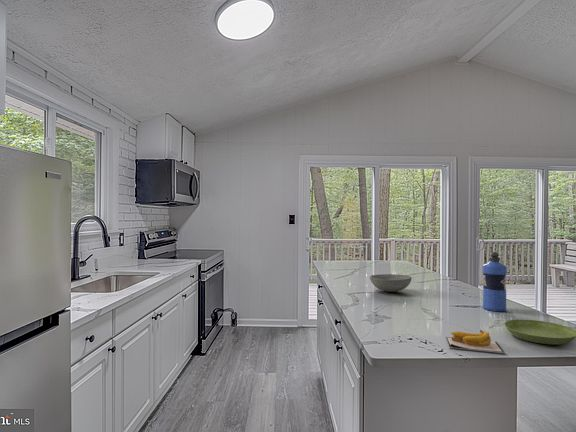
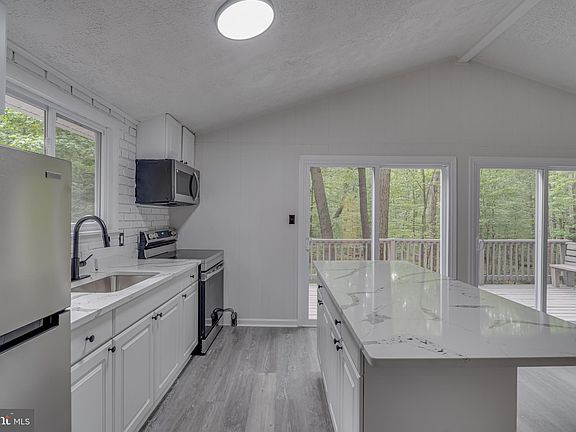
- bowl (390, 283)
- banana (473, 338)
- saucer (539, 332)
- water bottle (494, 280)
